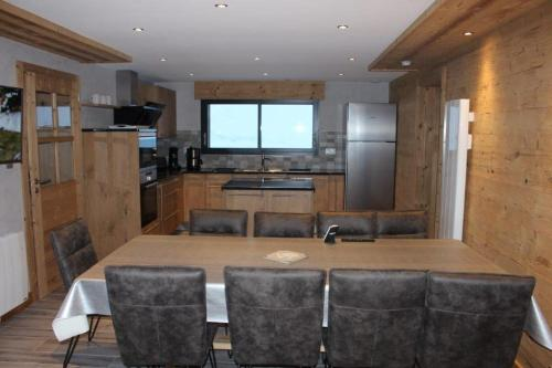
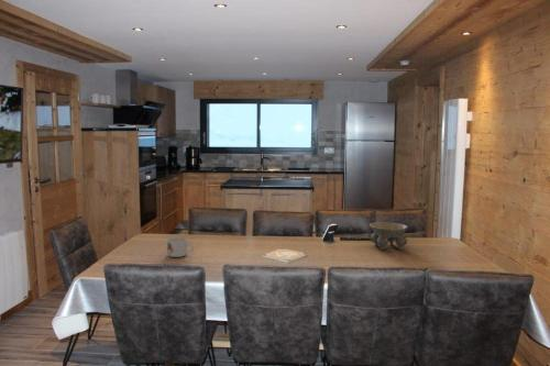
+ mug (180, 247)
+ bowl (387, 236)
